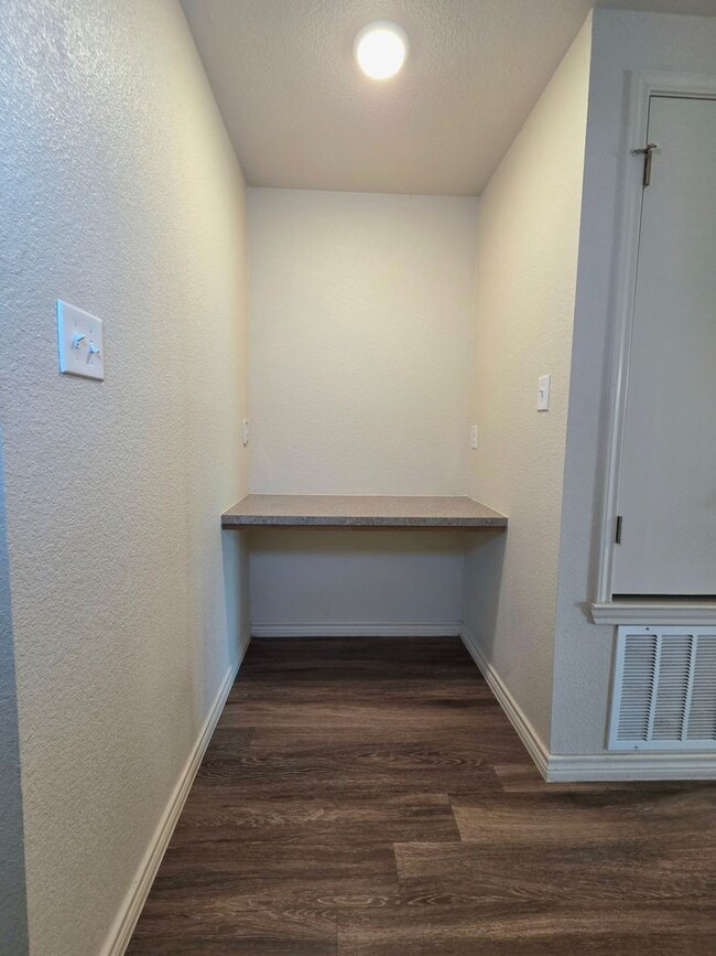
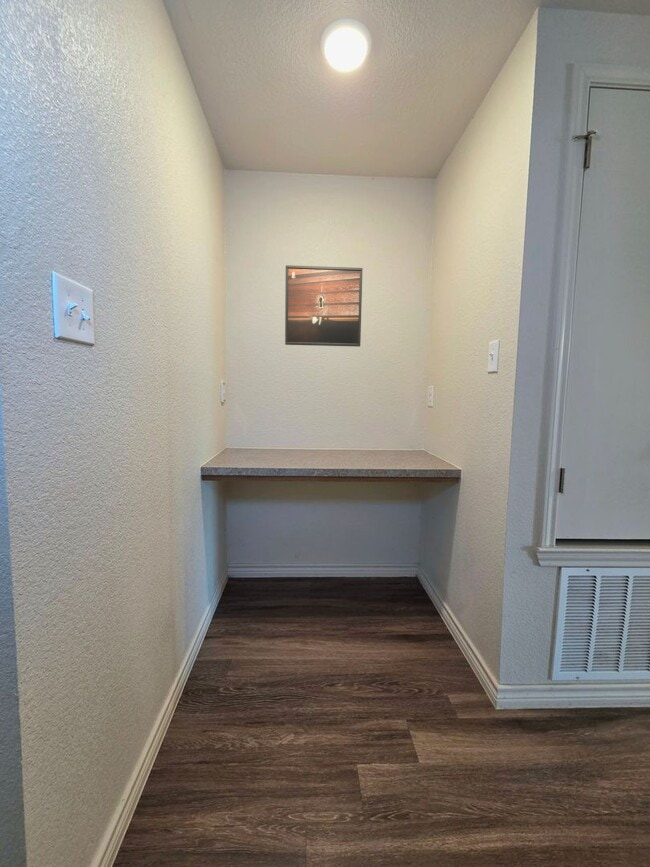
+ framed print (323, 306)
